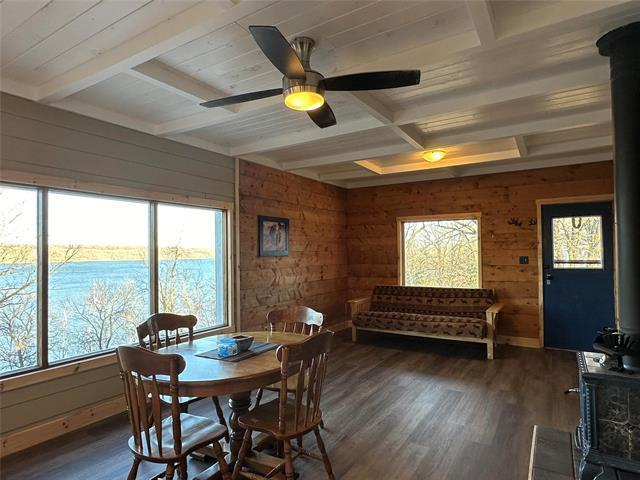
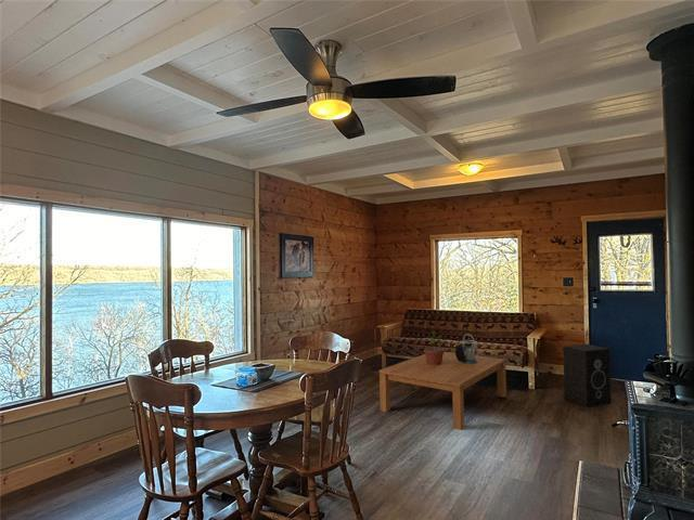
+ speaker (586, 374)
+ coffee table (446, 384)
+ potted plant (434, 348)
+ lantern (467, 348)
